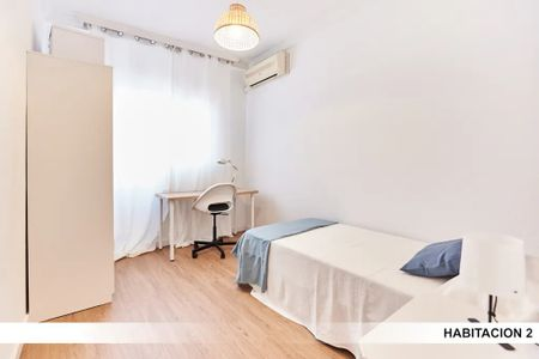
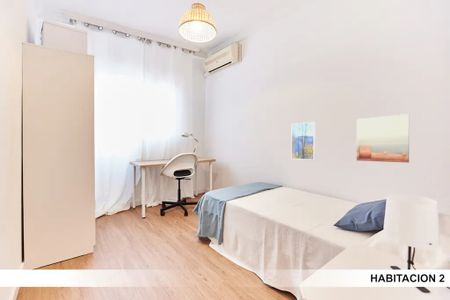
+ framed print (302, 141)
+ wall art (381, 139)
